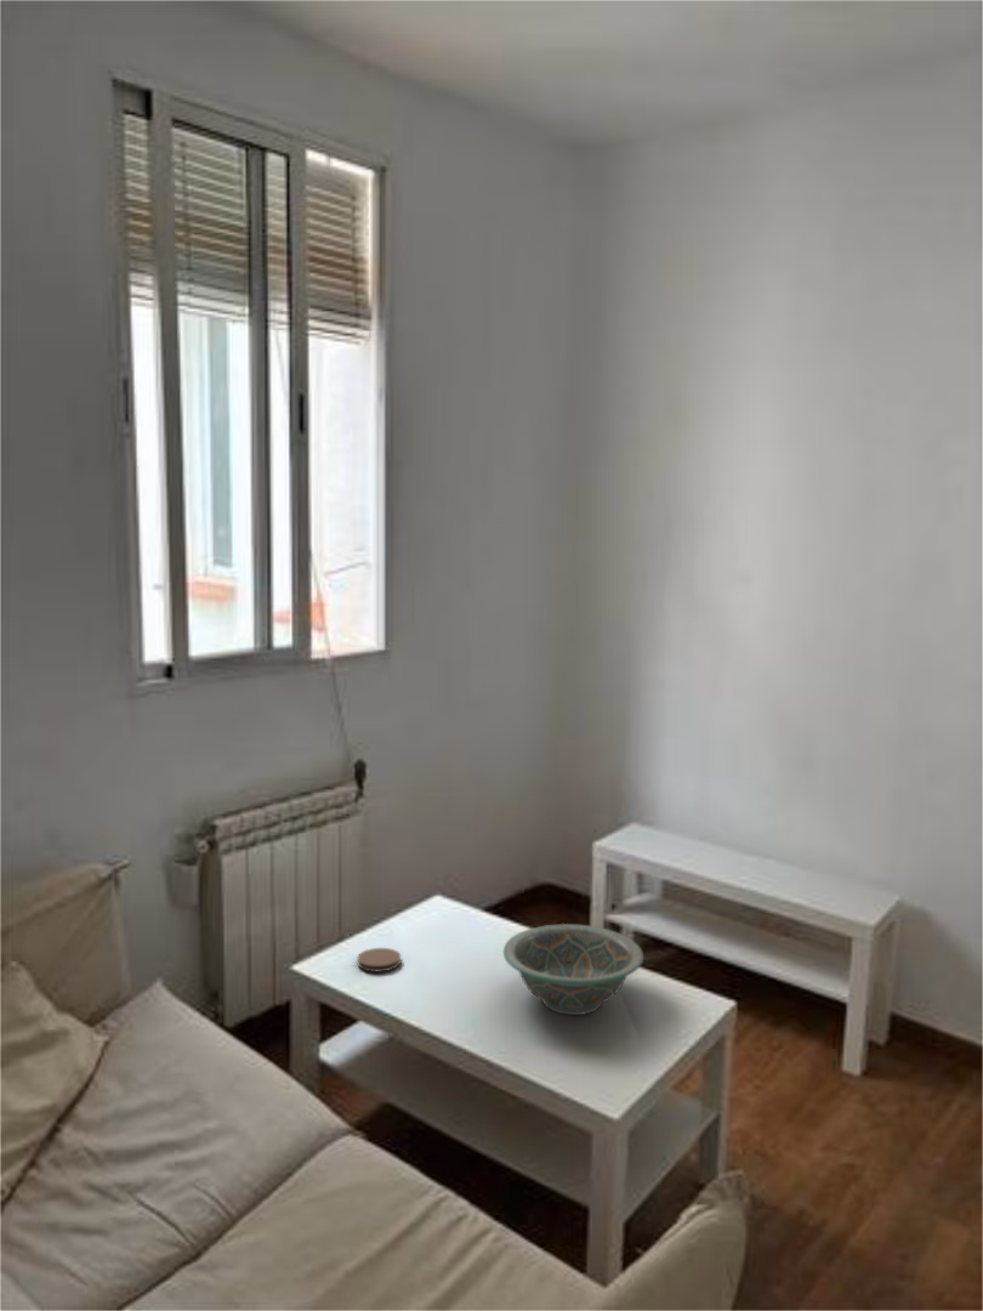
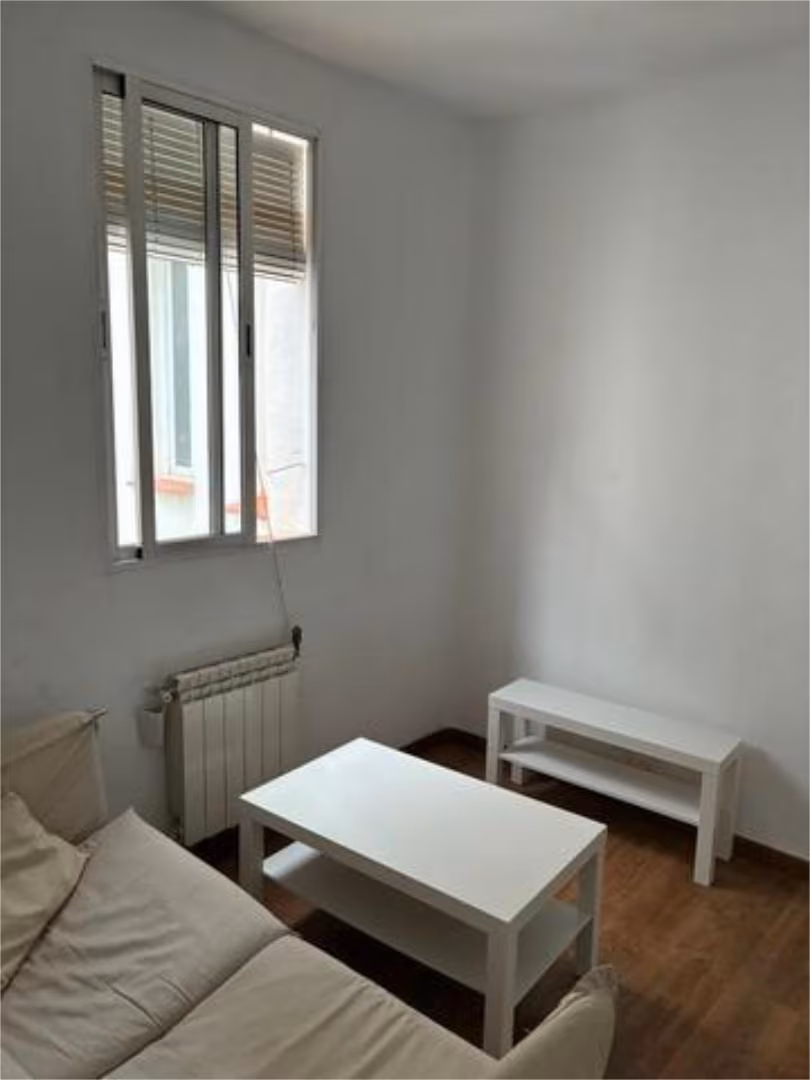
- coaster (379, 959)
- decorative bowl (572, 976)
